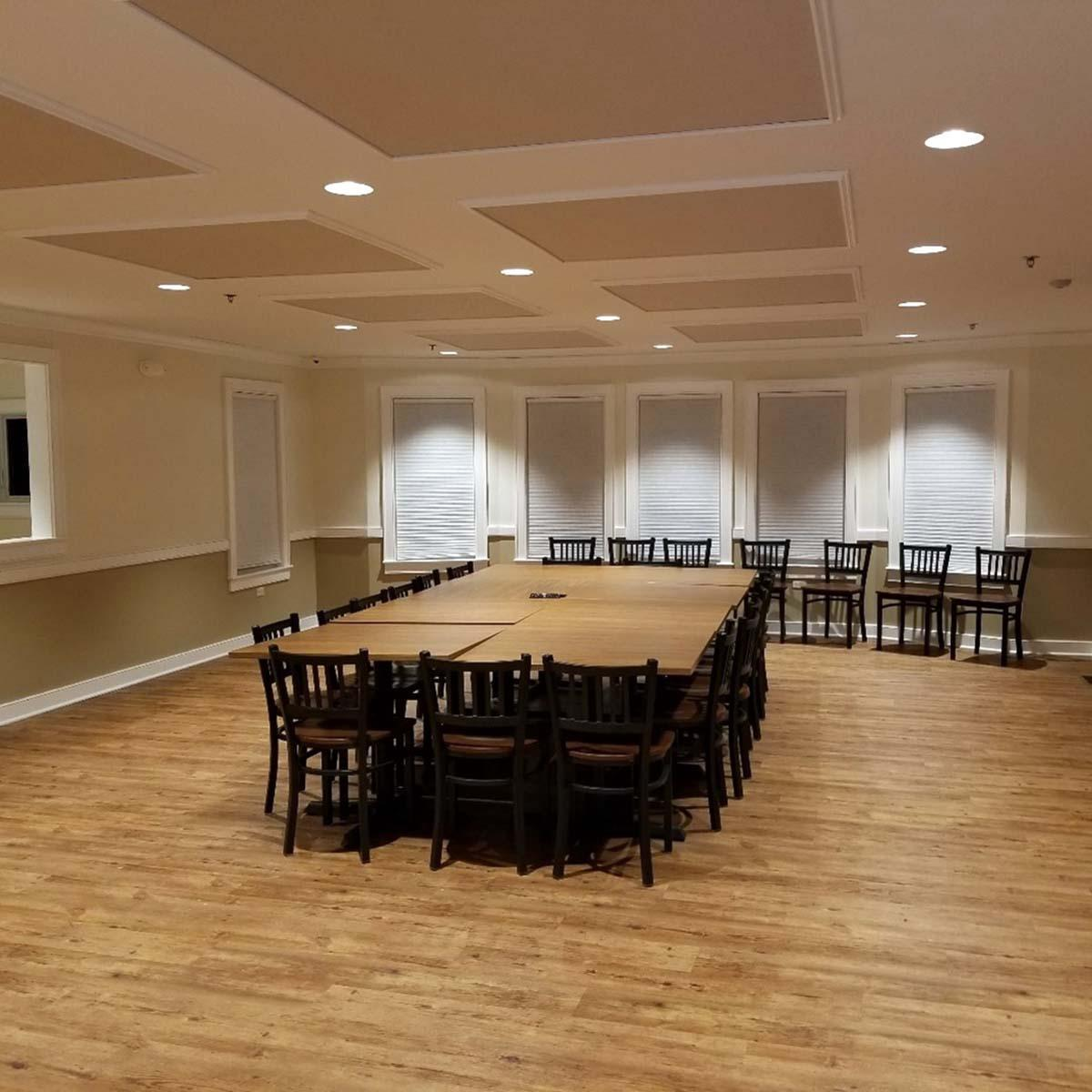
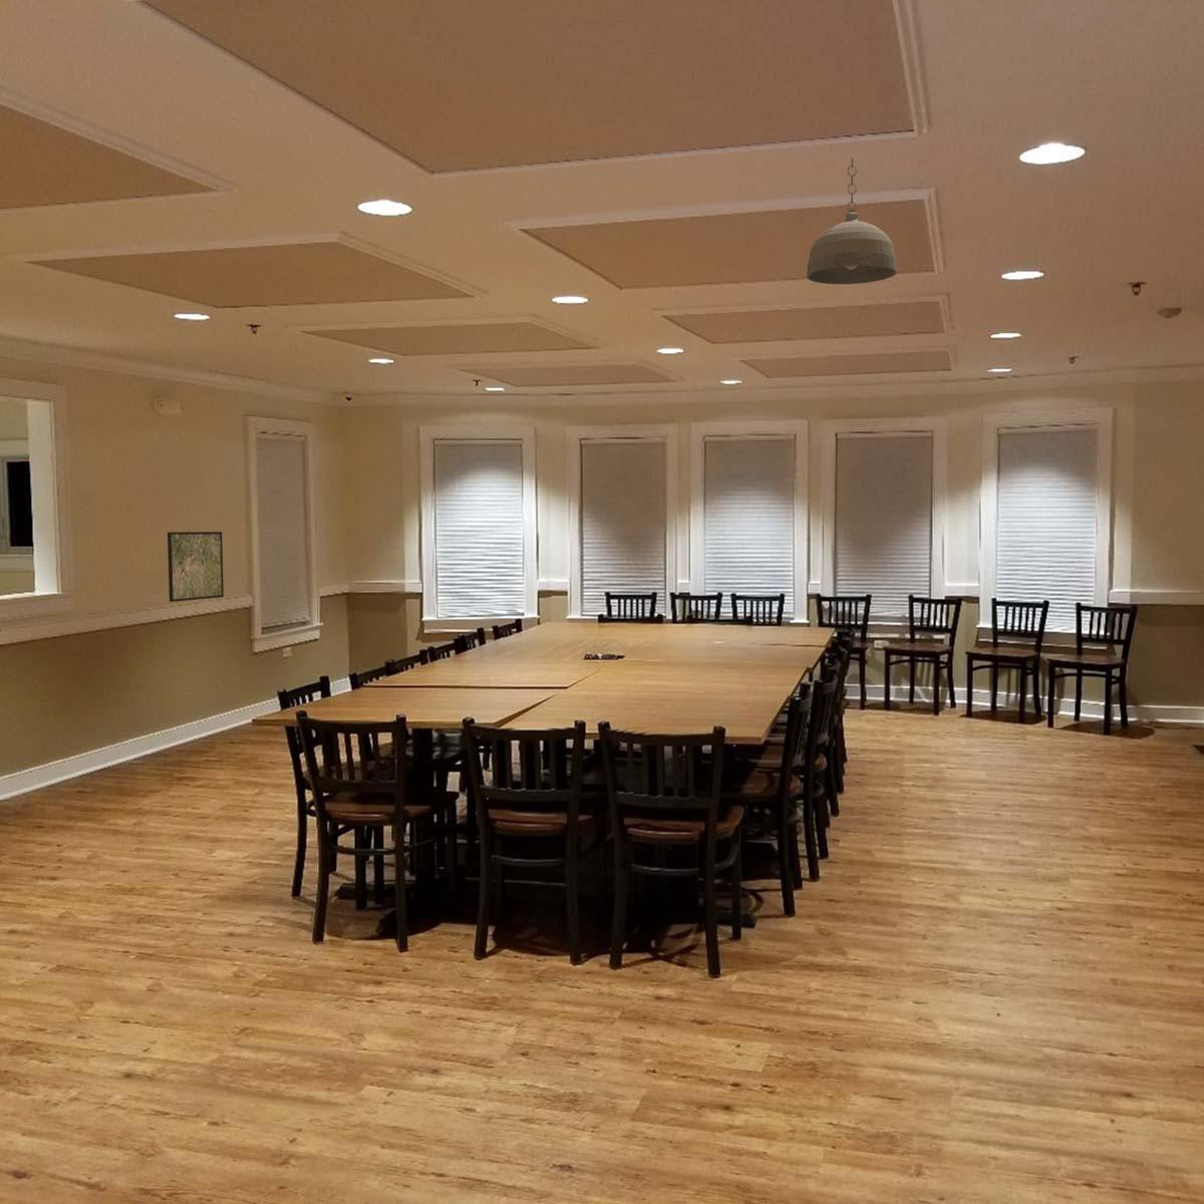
+ pendant light (851, 216)
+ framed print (195, 565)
